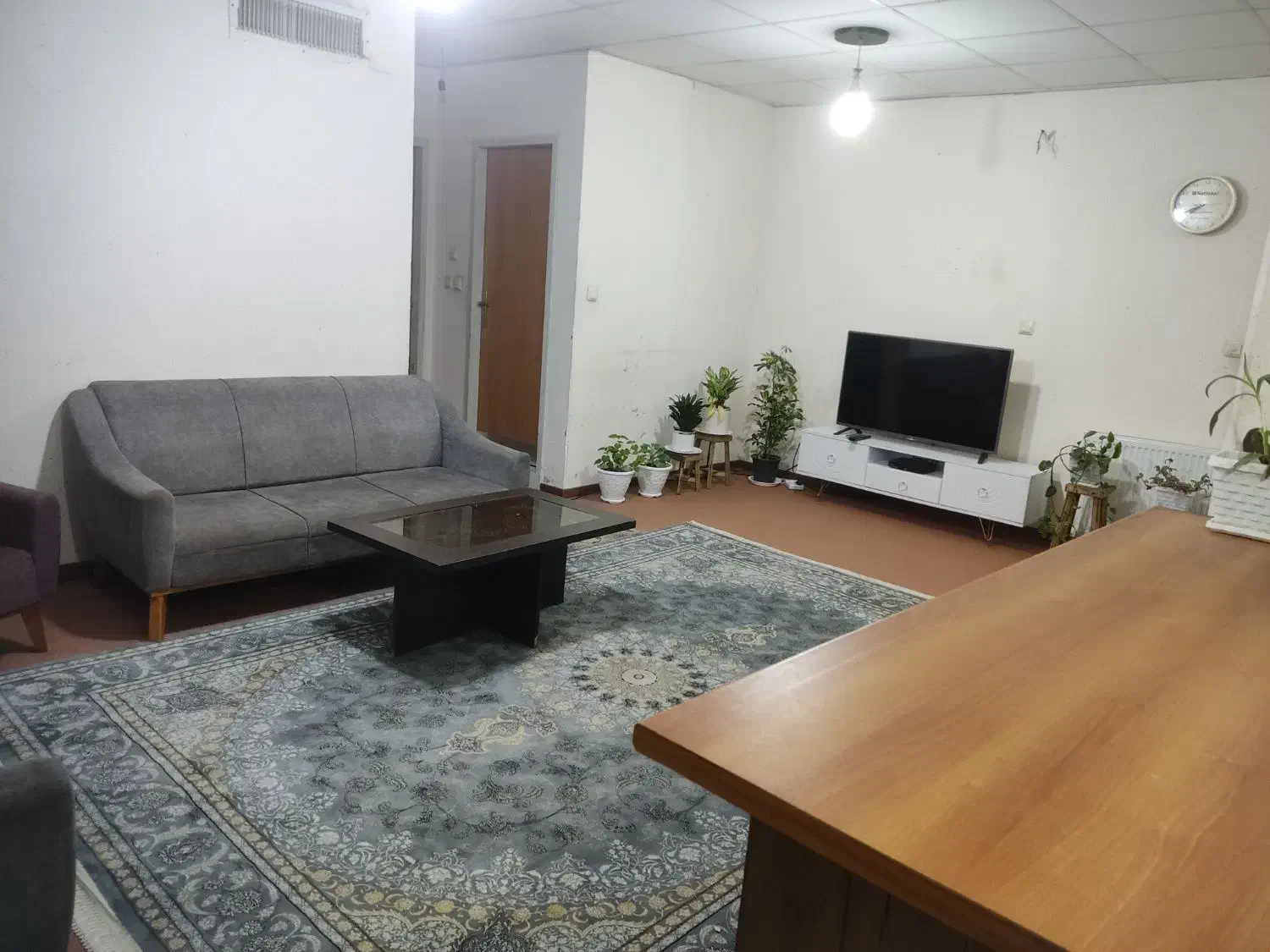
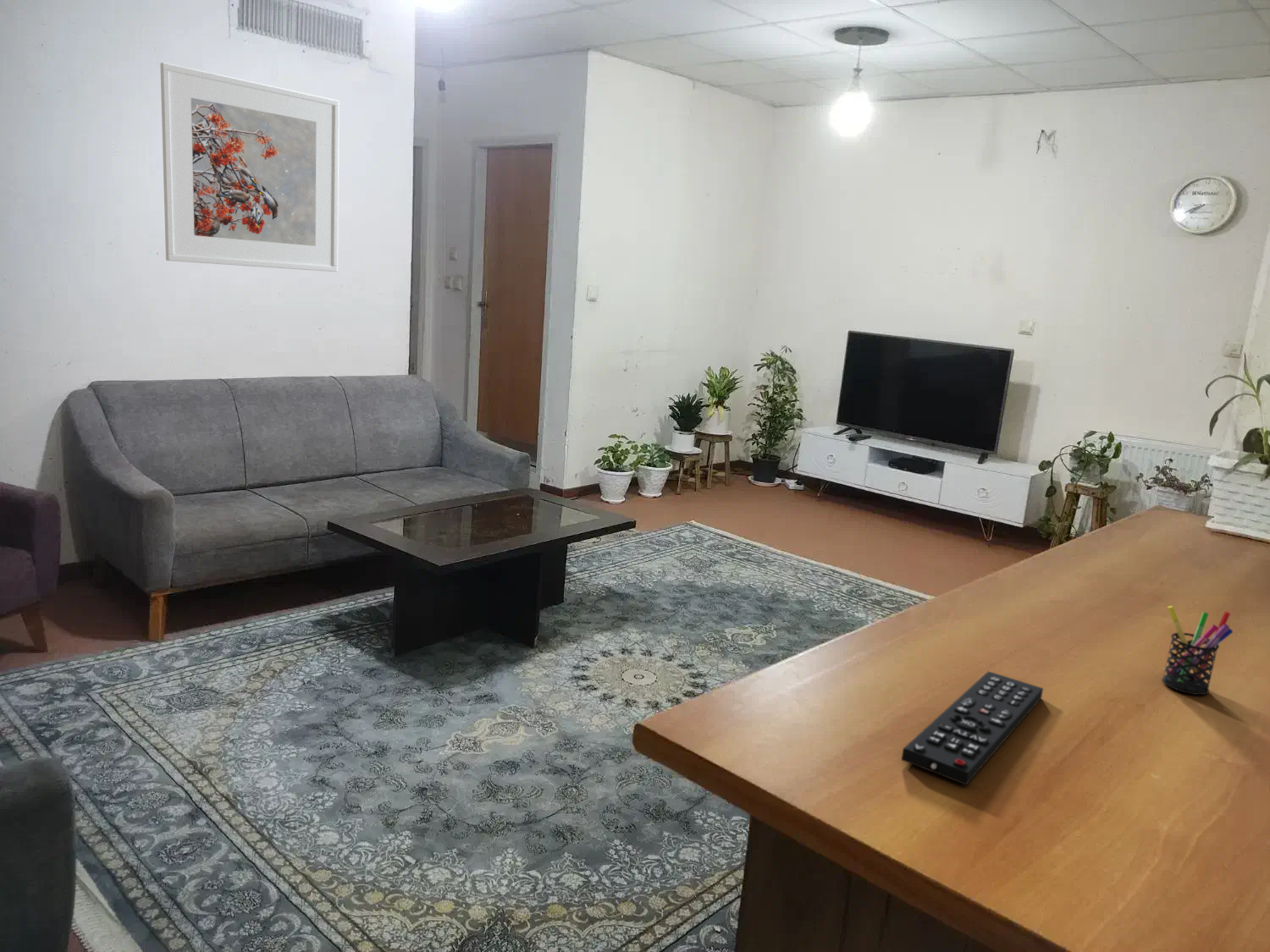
+ remote control (978, 720)
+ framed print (257, 176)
+ pen holder (1197, 646)
